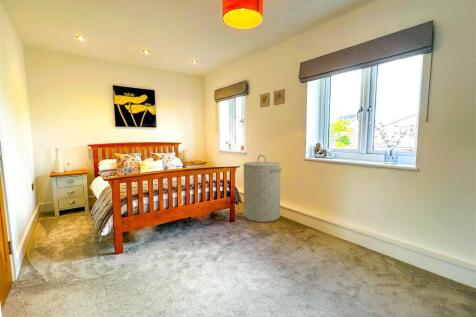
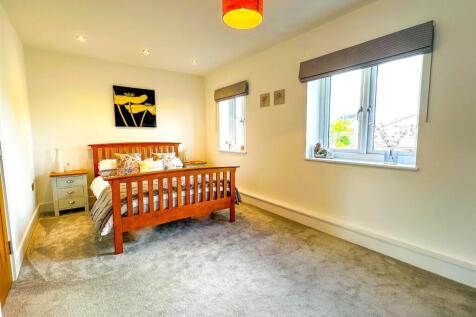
- laundry hamper (261, 185)
